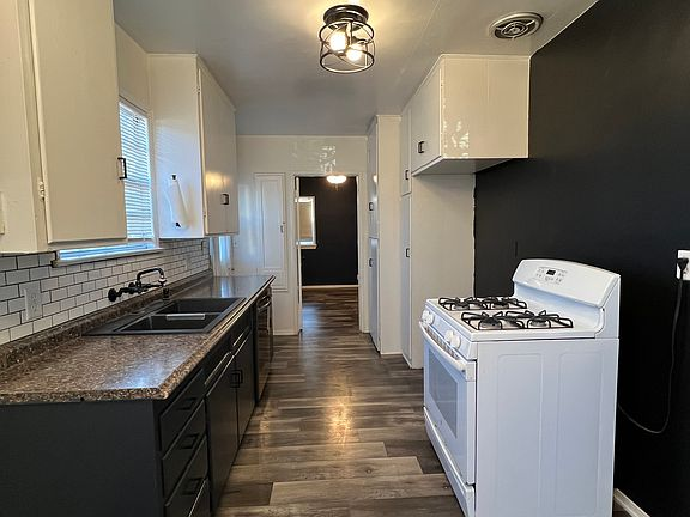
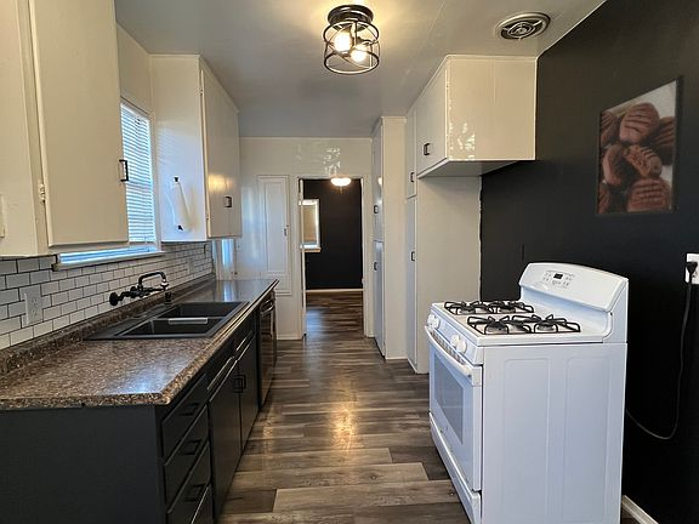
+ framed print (633, 155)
